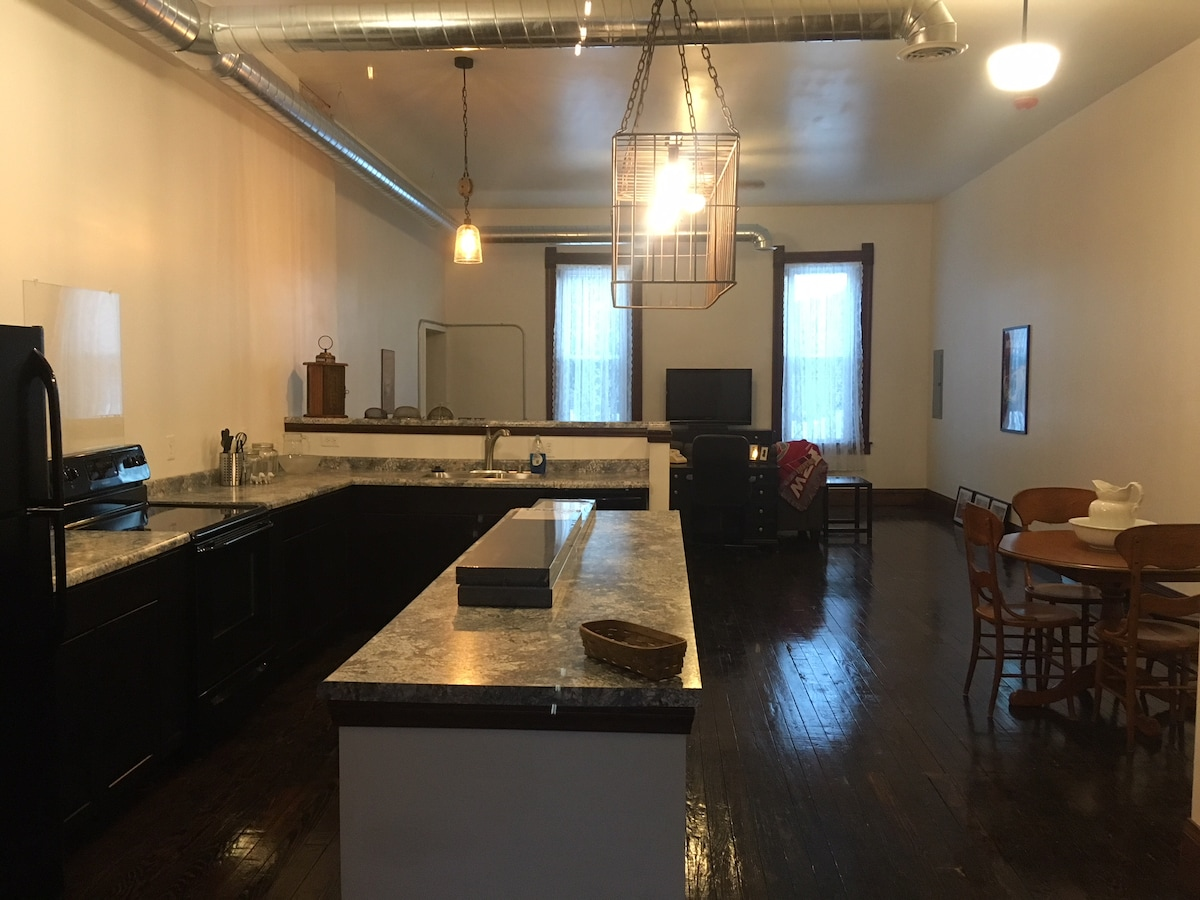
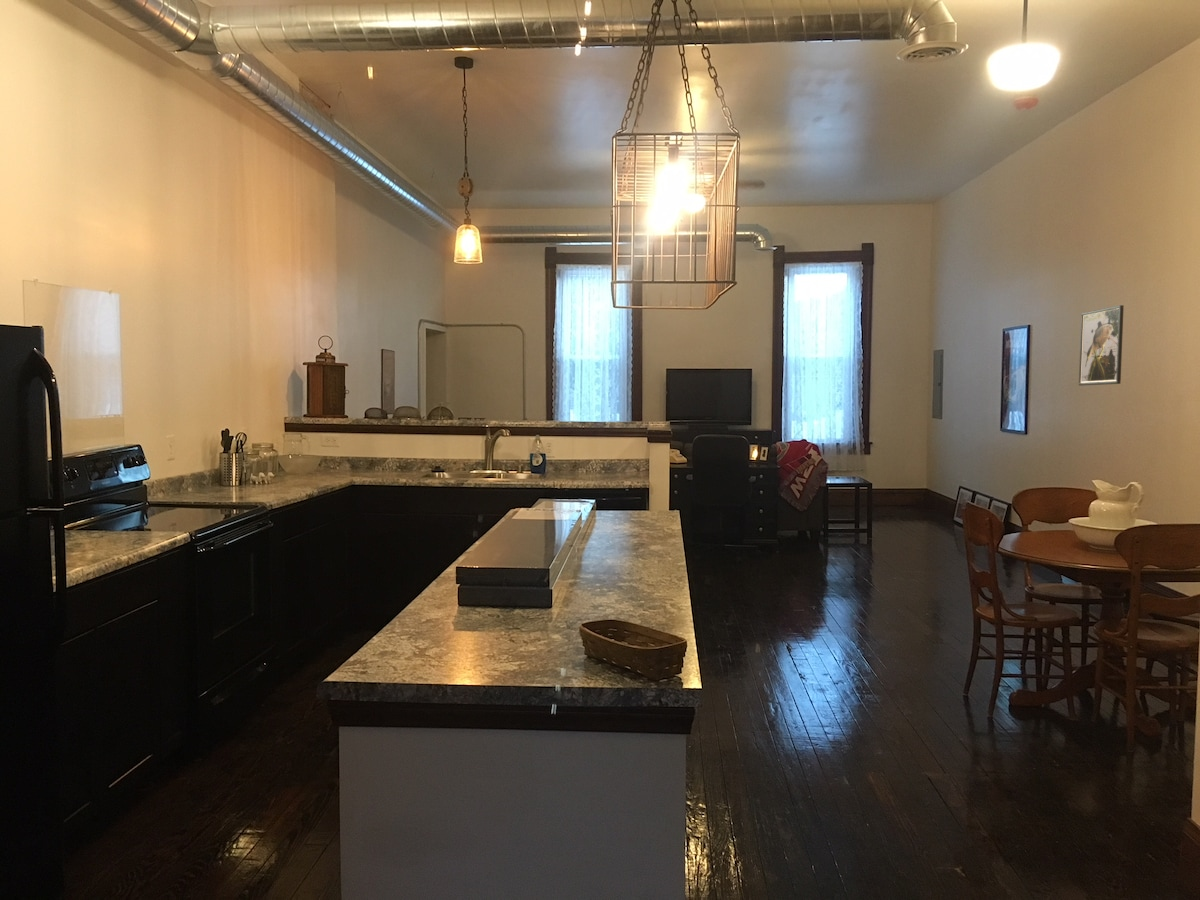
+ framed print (1100, 347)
